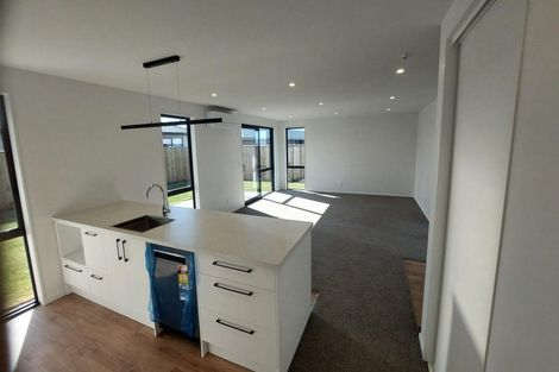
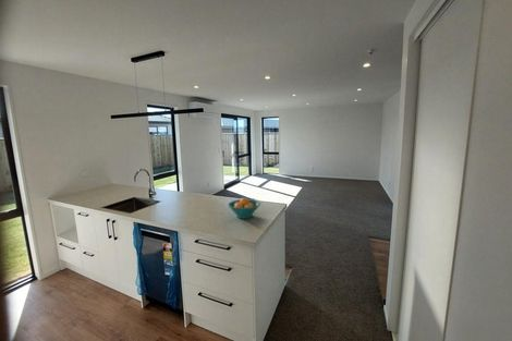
+ fruit bowl (244, 207)
